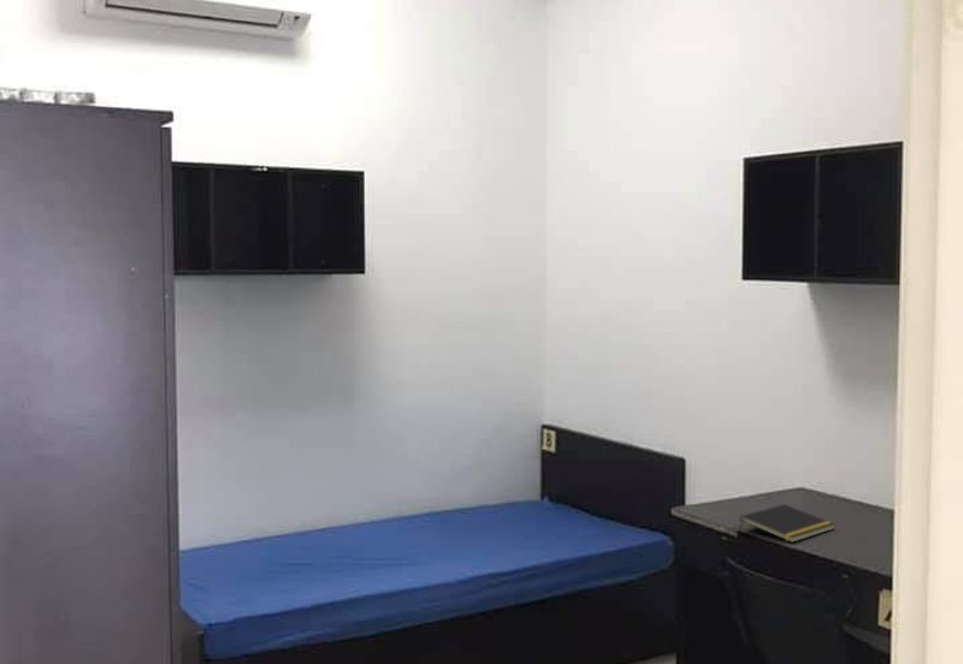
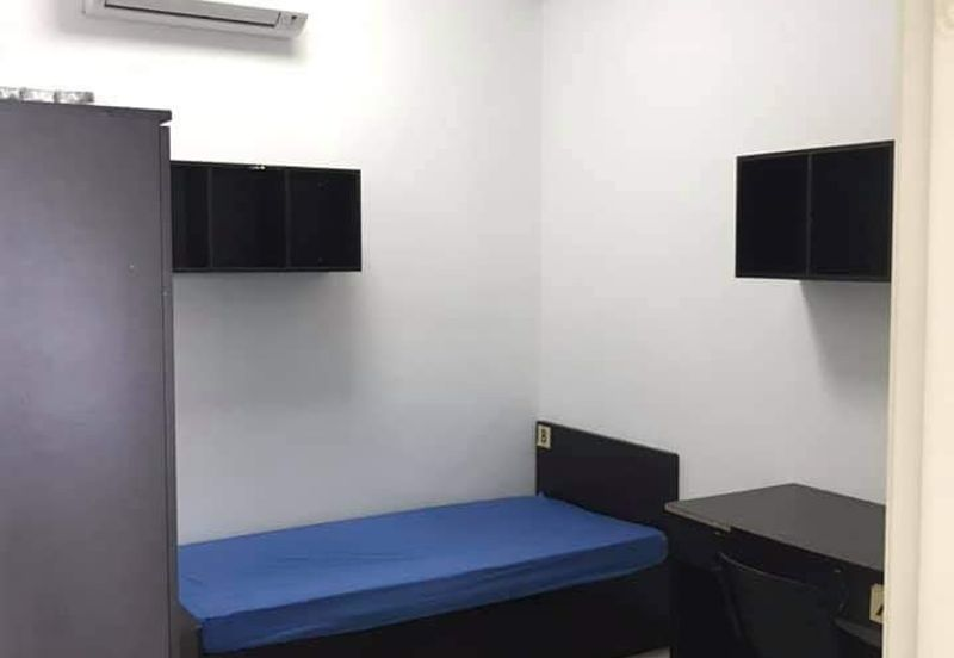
- notepad (787, 522)
